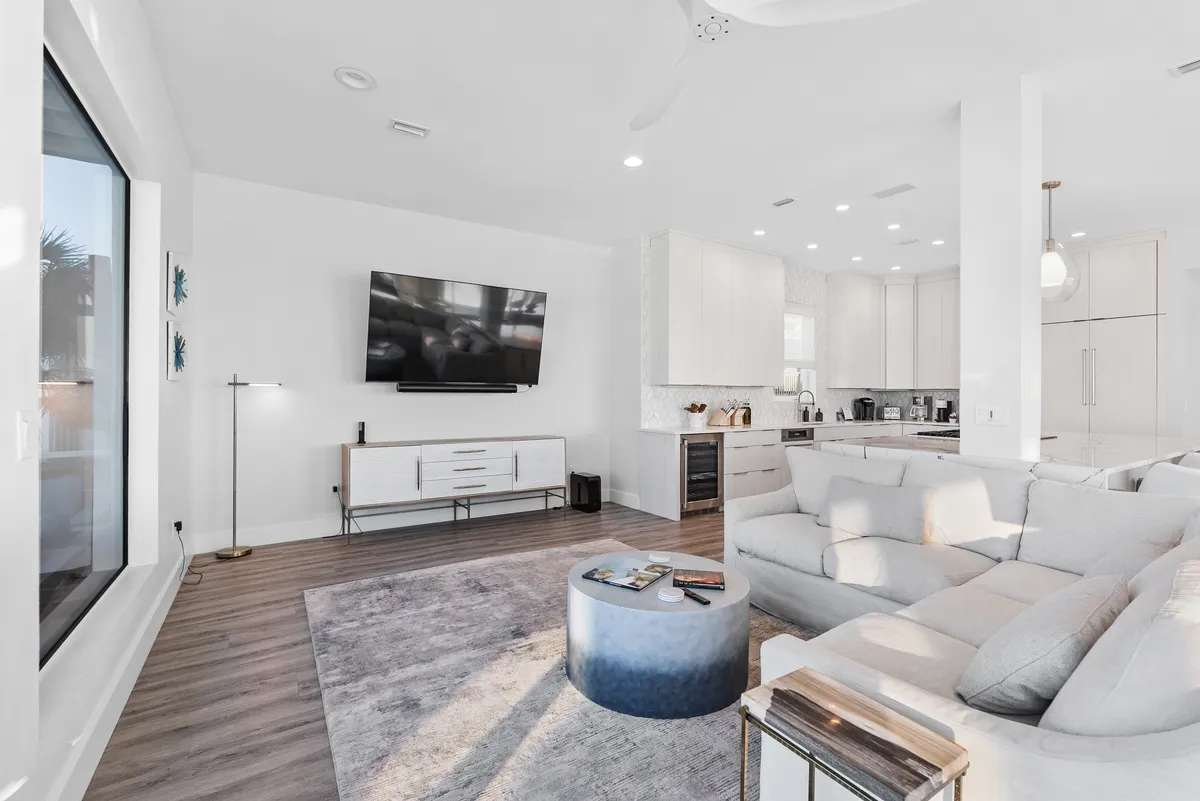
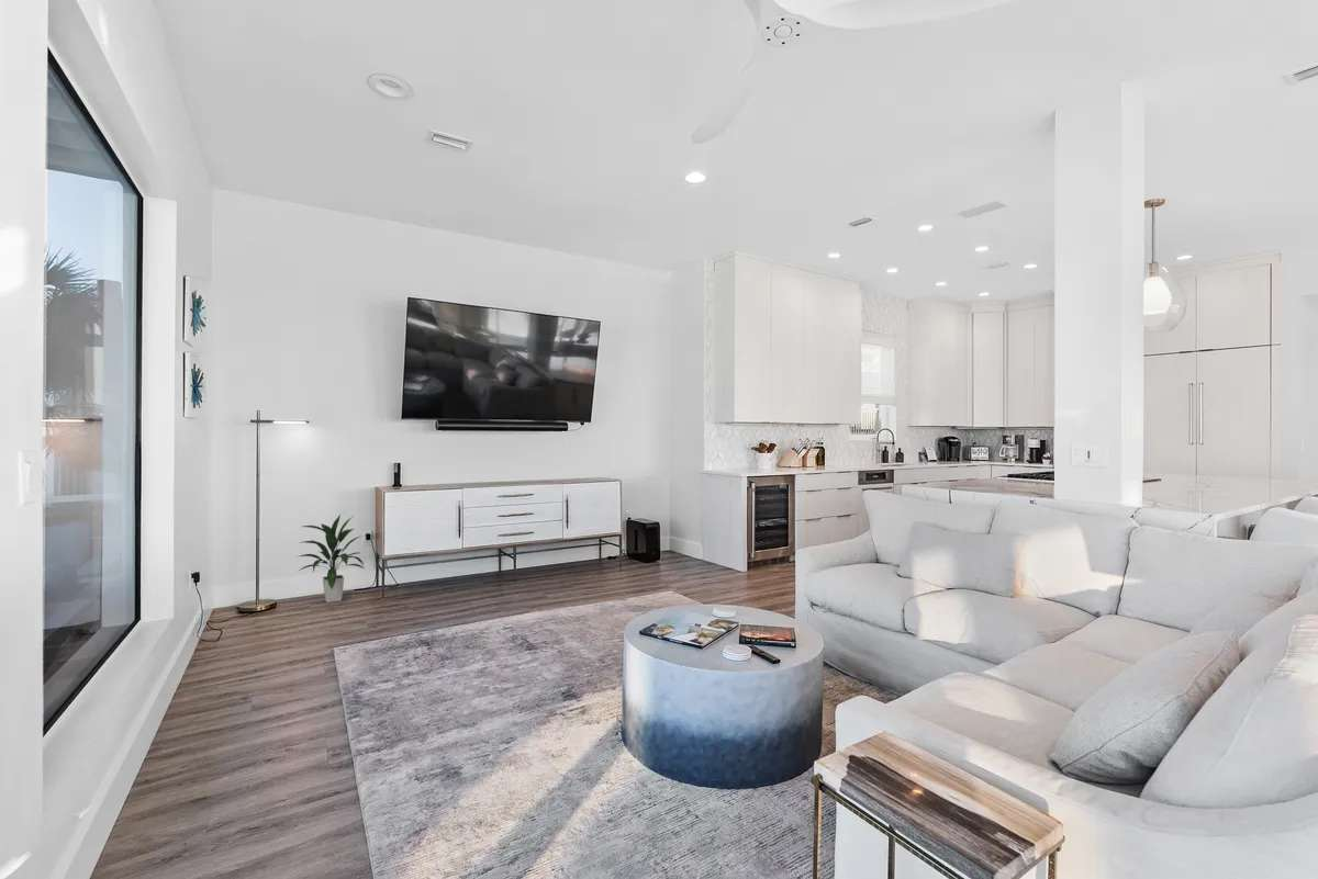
+ indoor plant (332, 557)
